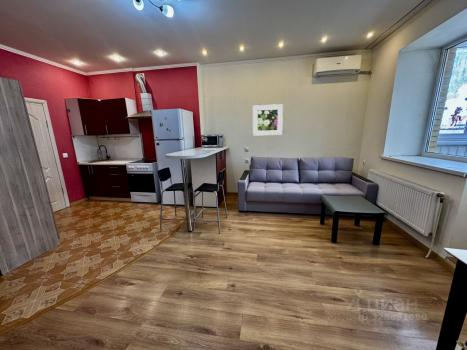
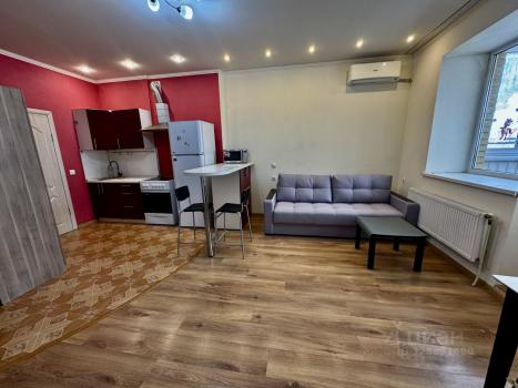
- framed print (267, 120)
